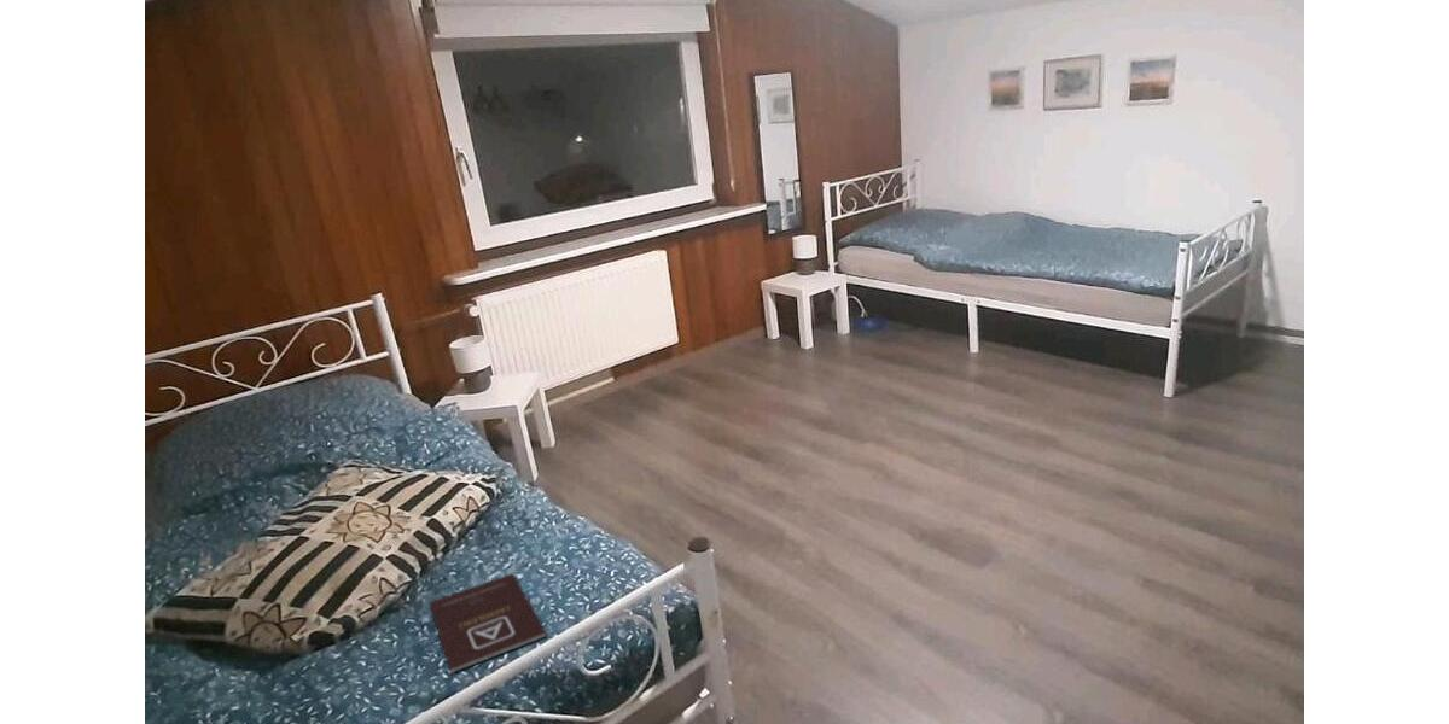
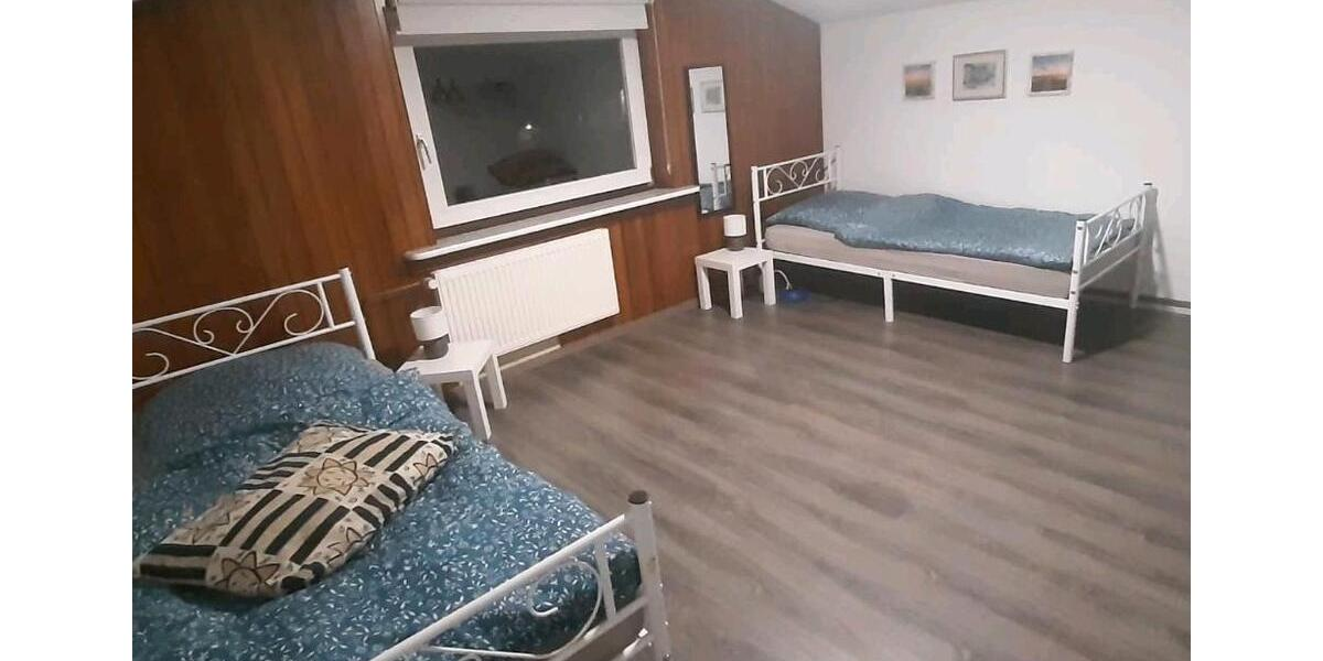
- book (484, 618)
